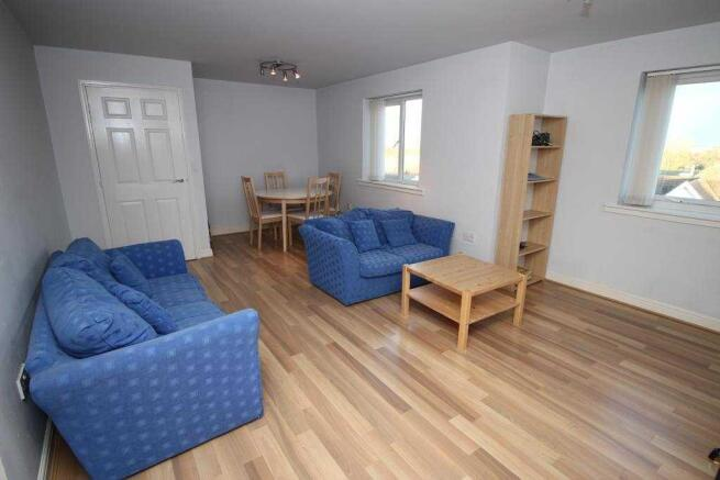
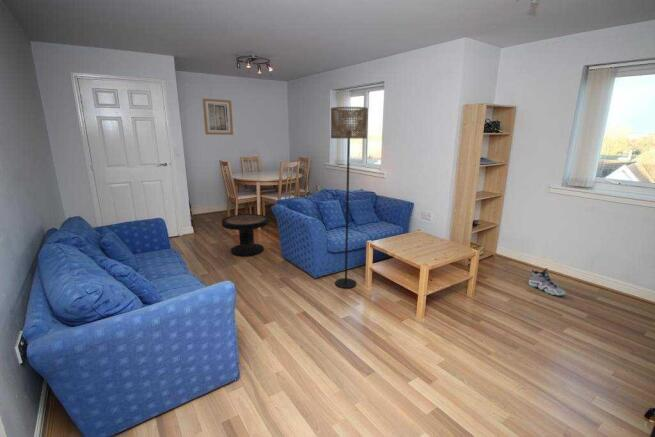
+ wall art (218, 117)
+ sneaker (547, 279)
+ side table (246, 235)
+ floor lamp (347, 201)
